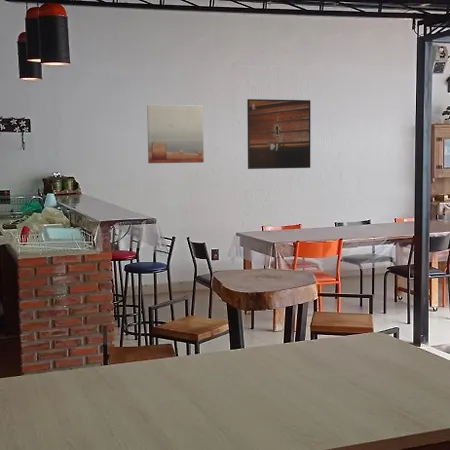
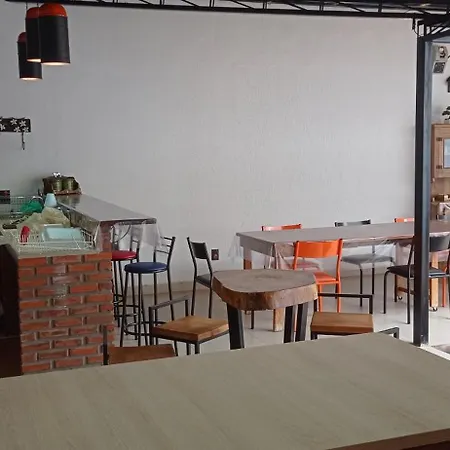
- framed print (279, 134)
- wall art (175, 134)
